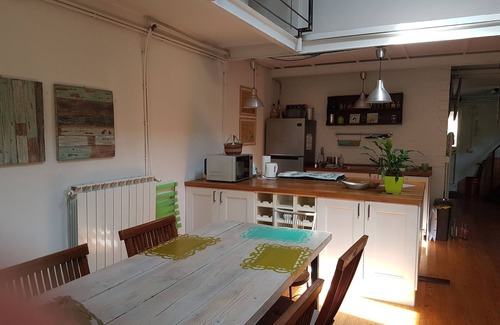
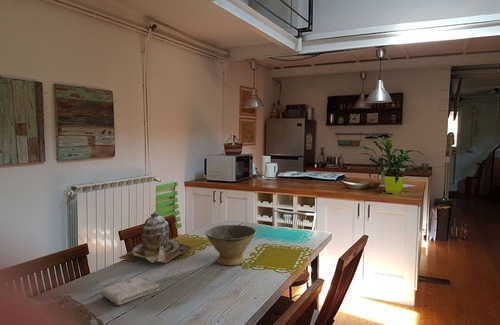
+ bowl (230, 245)
+ teapot (156, 232)
+ washcloth (131, 289)
